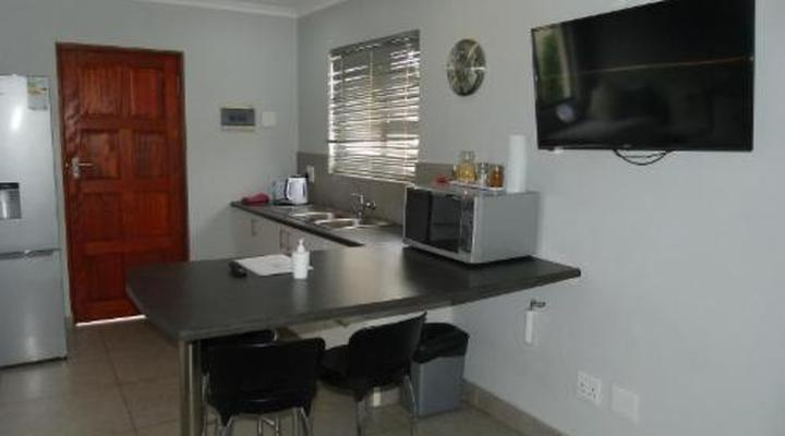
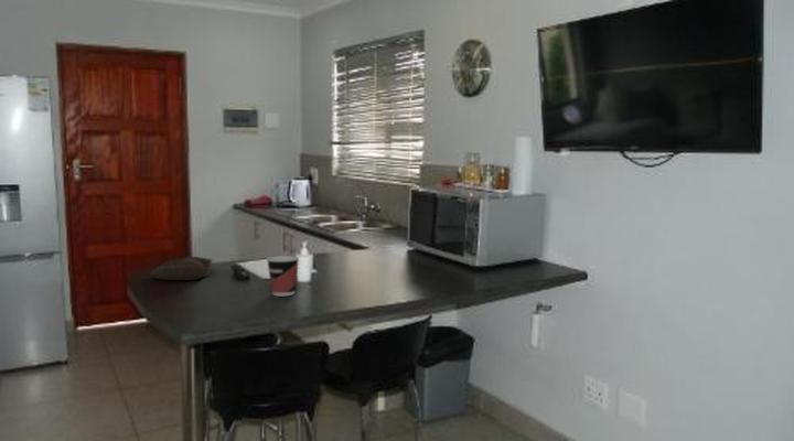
+ cup (283, 276)
+ bowl (181, 269)
